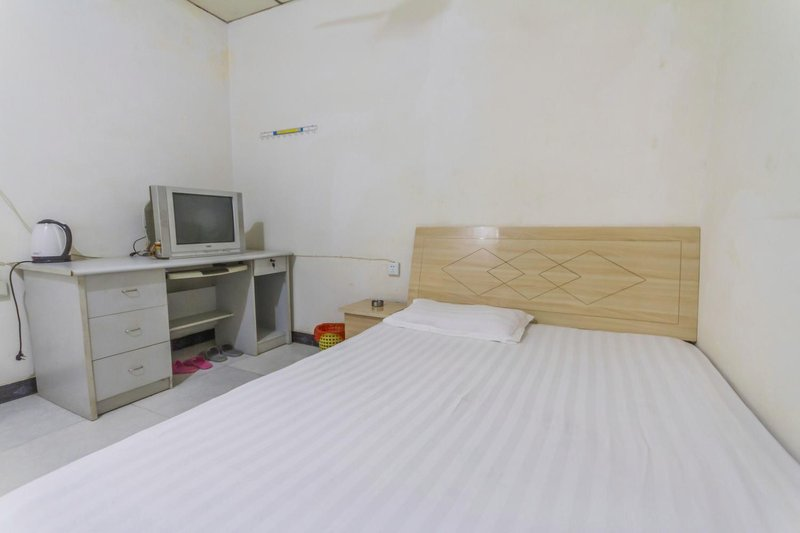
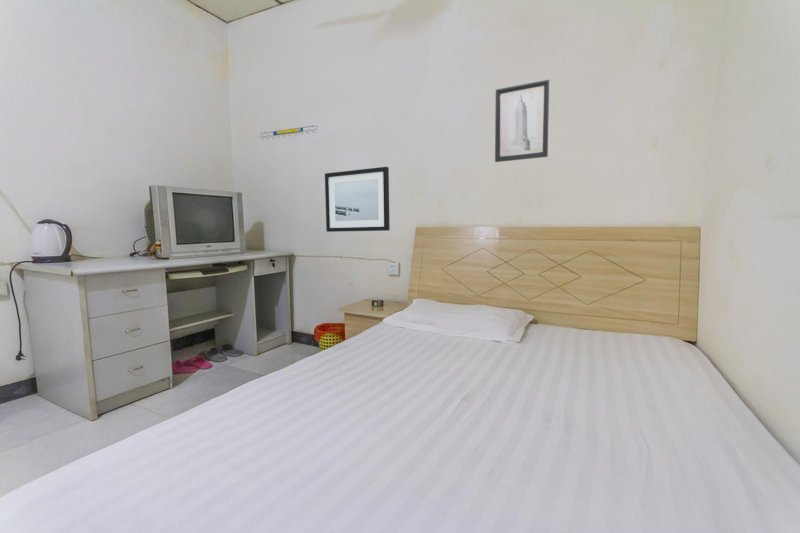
+ wall art (521, 122)
+ wall art (356, 201)
